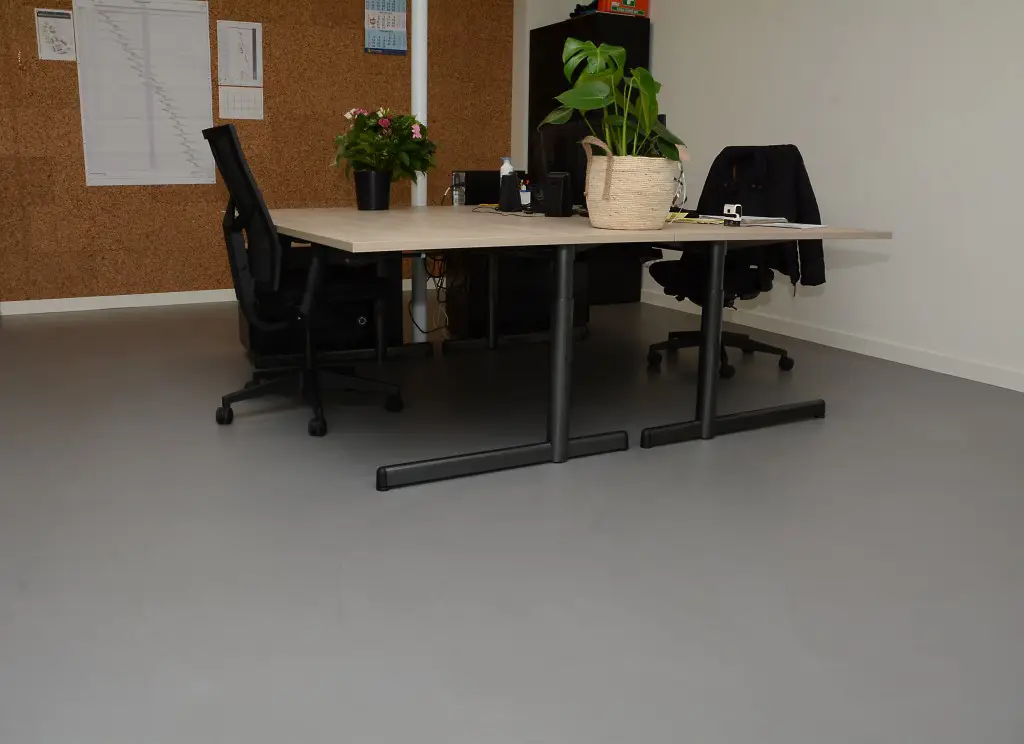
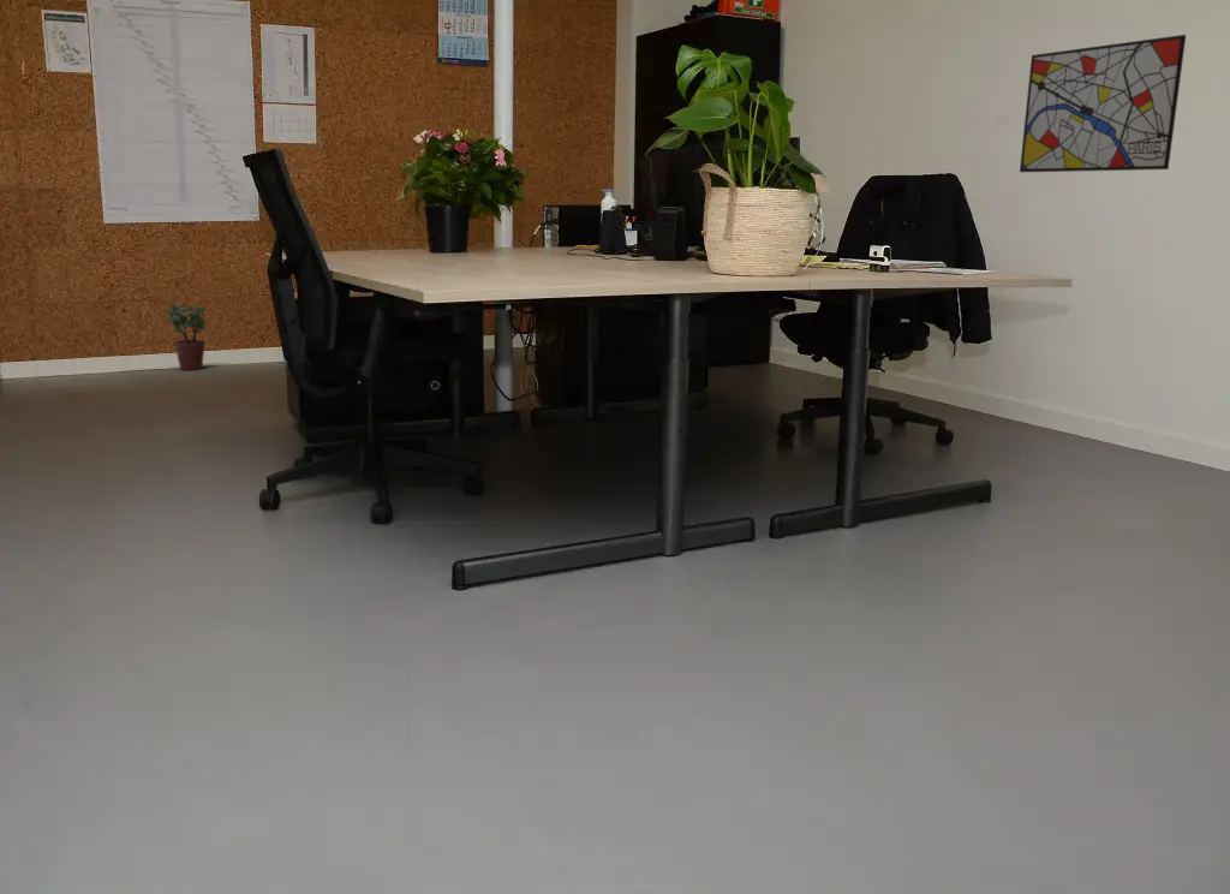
+ potted plant (186, 334)
+ wall art (1095, 108)
